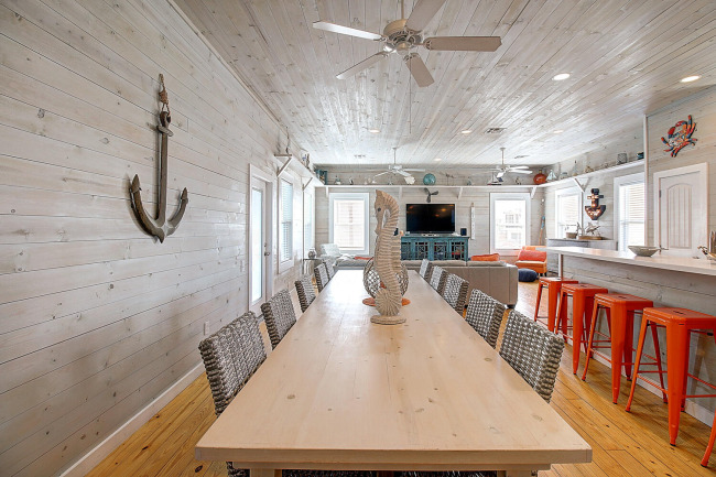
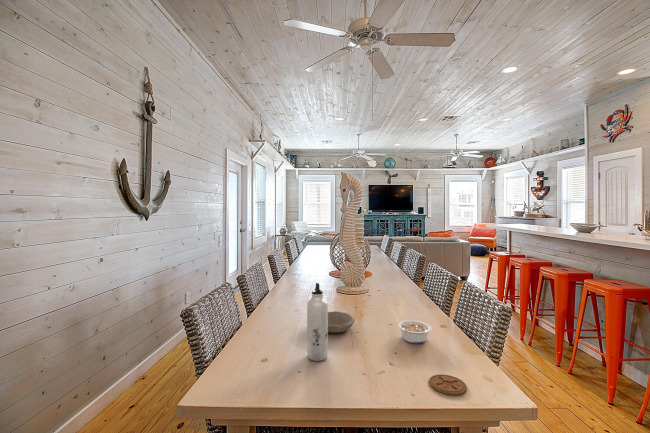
+ water bottle (317, 319)
+ legume (414, 331)
+ bowl (333, 322)
+ coaster (447, 384)
